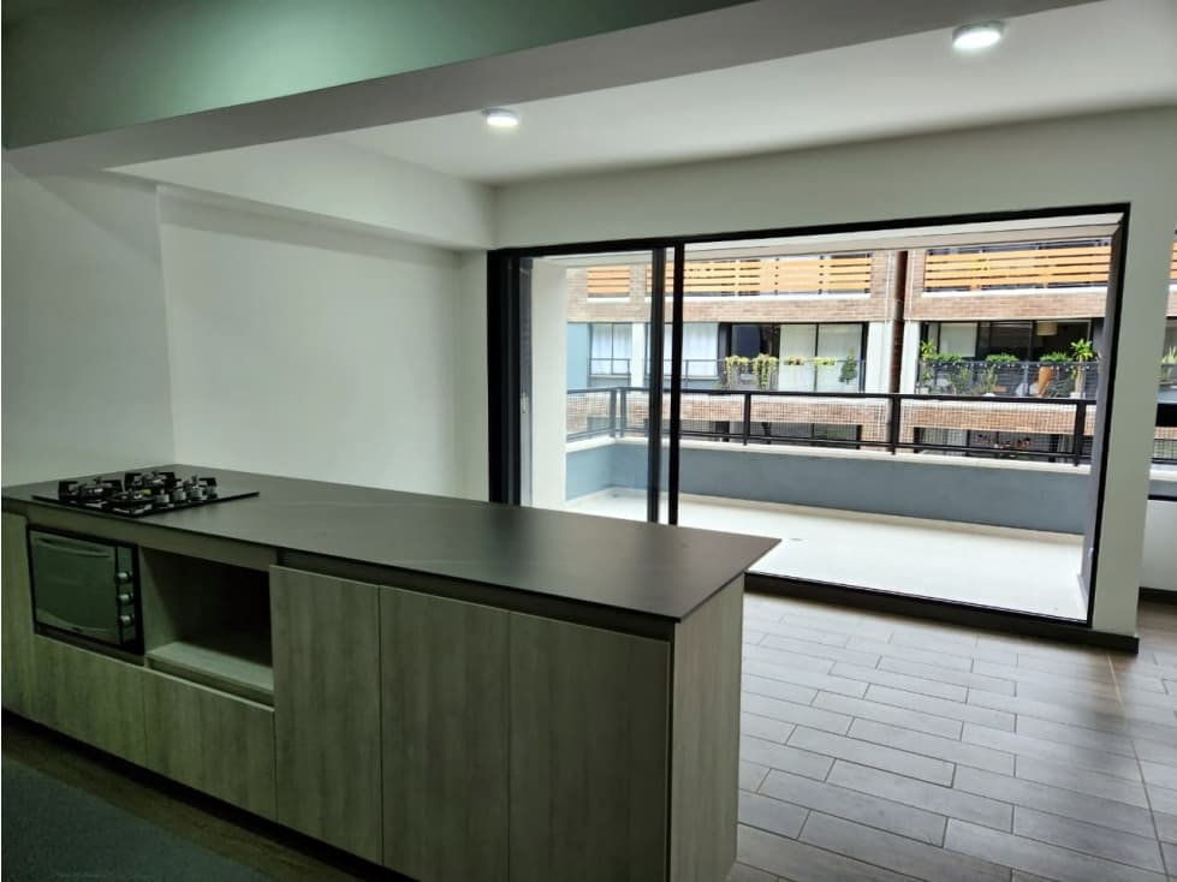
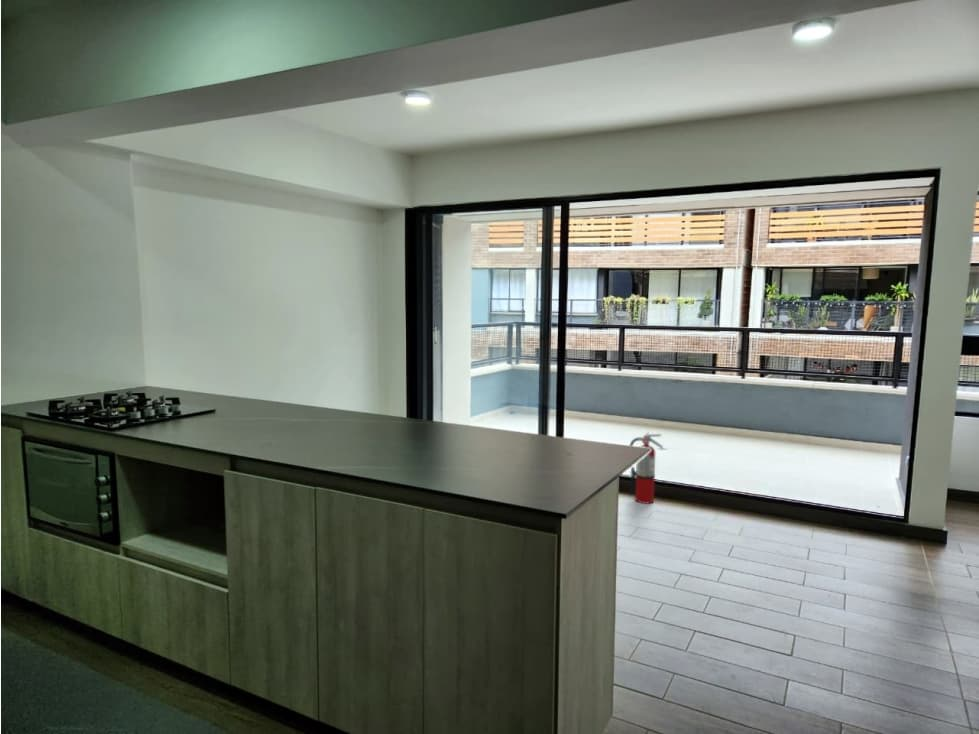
+ fire extinguisher (645, 465)
